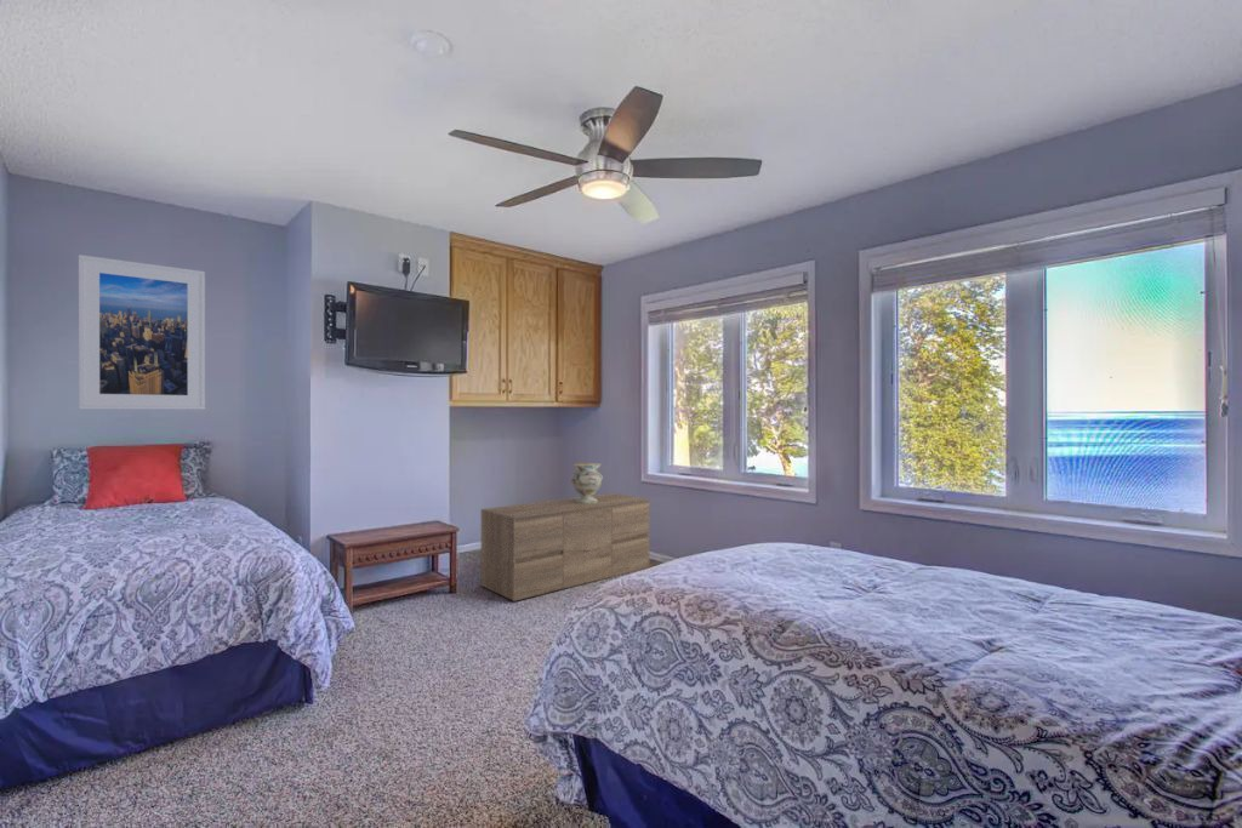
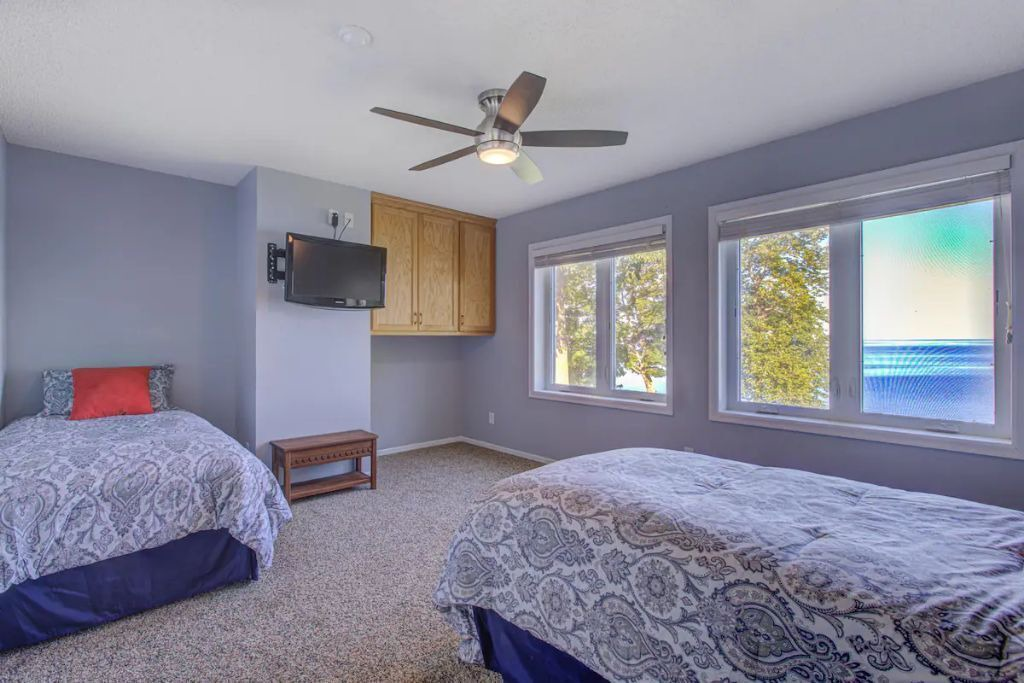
- dresser (569, 539)
- decorative vase (586, 482)
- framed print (144, 336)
